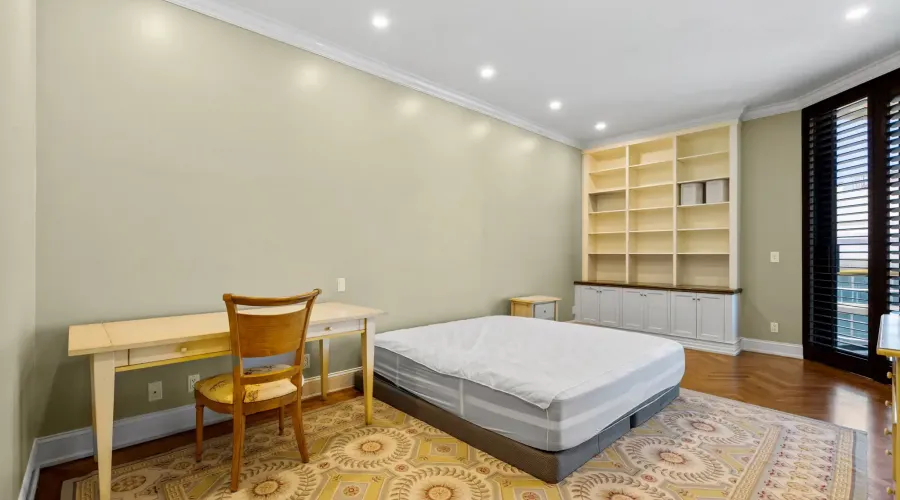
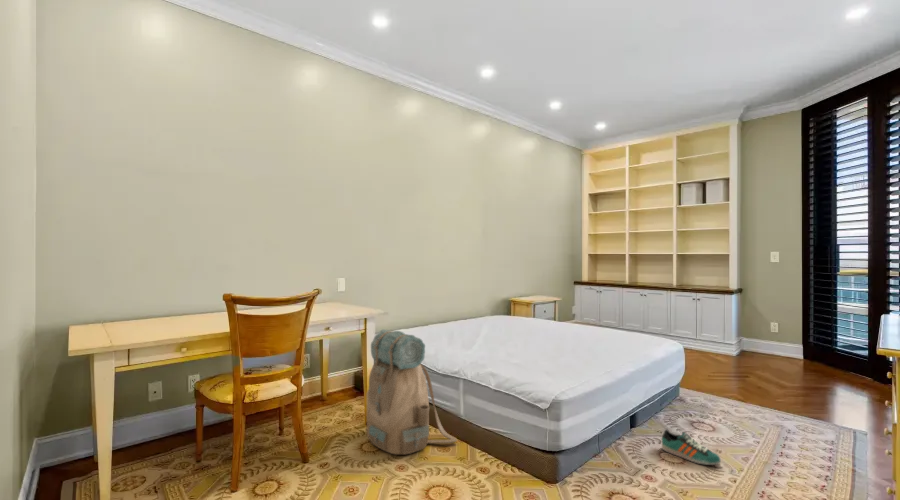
+ sneaker (689, 446)
+ backpack (404, 384)
